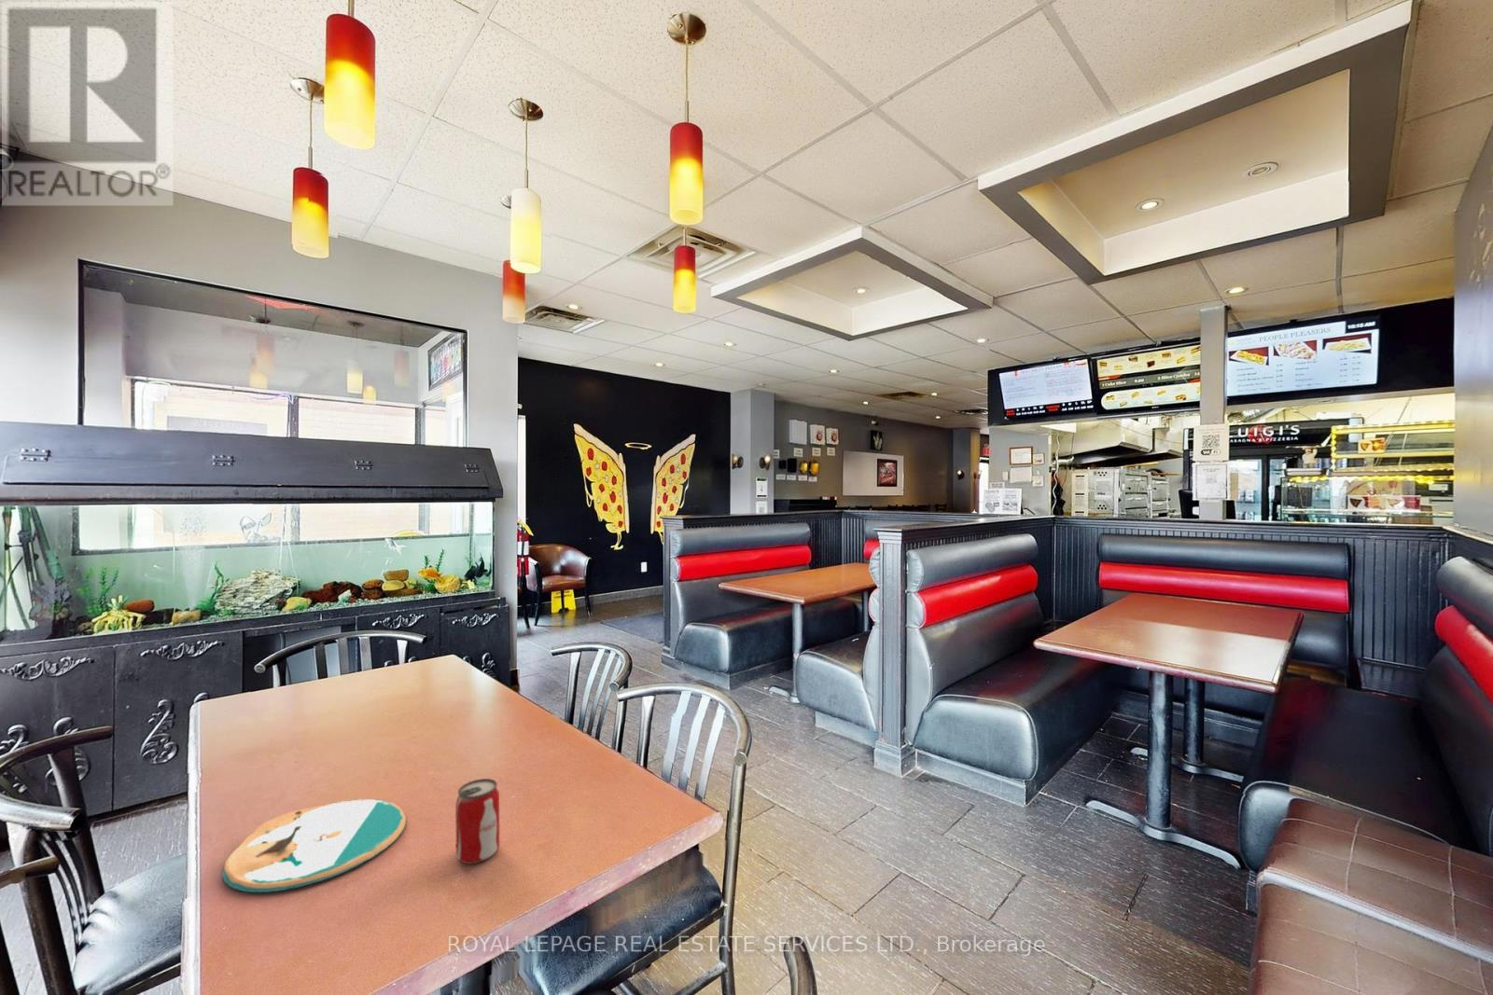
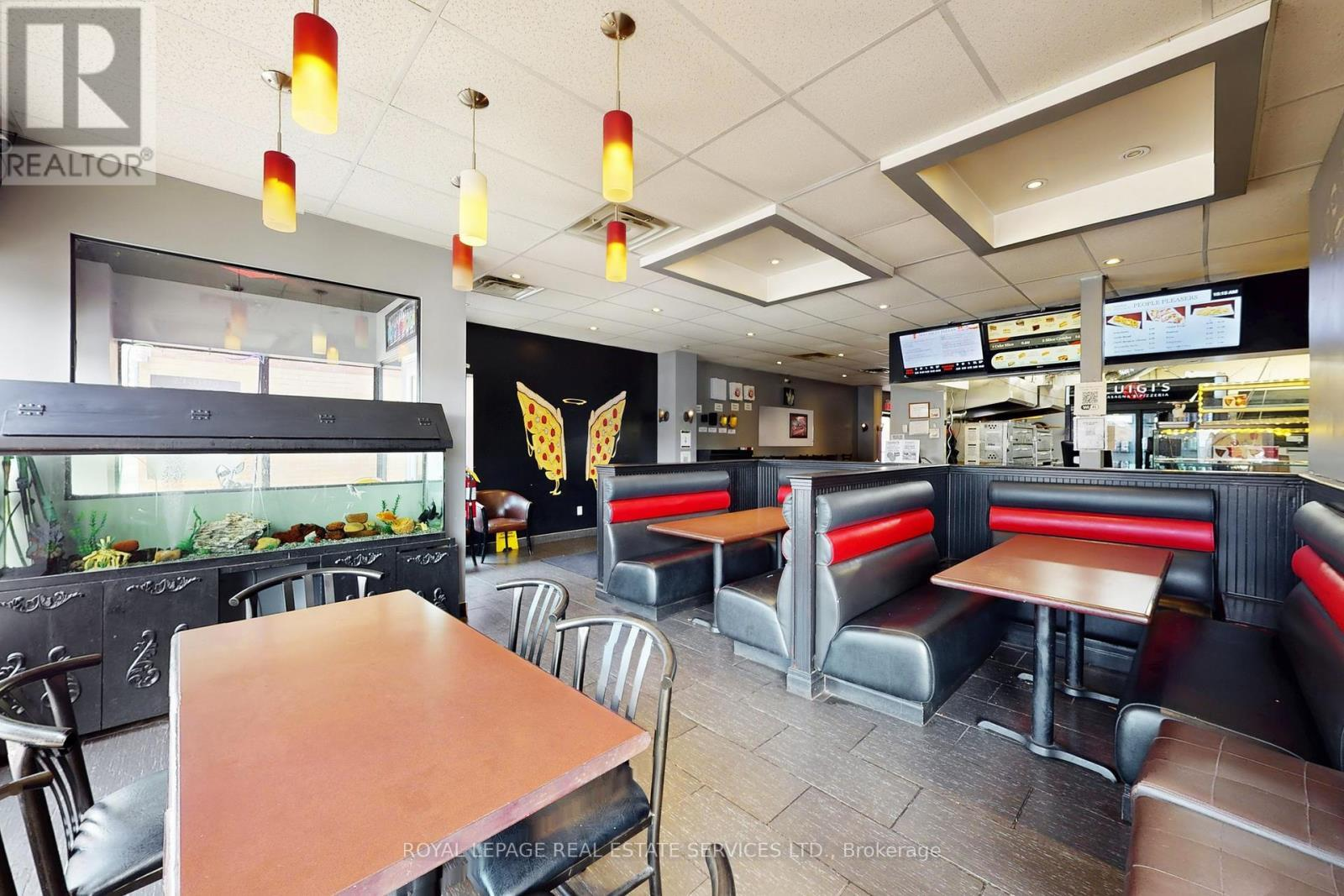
- plate (321, 830)
- beverage can (478, 820)
